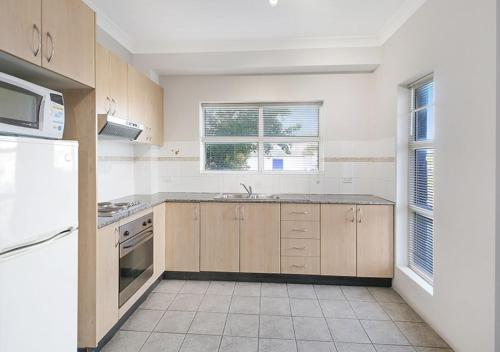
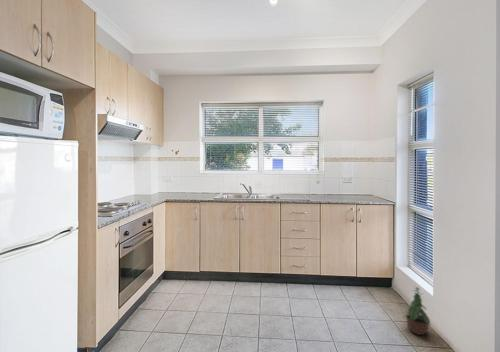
+ potted plant (416, 309)
